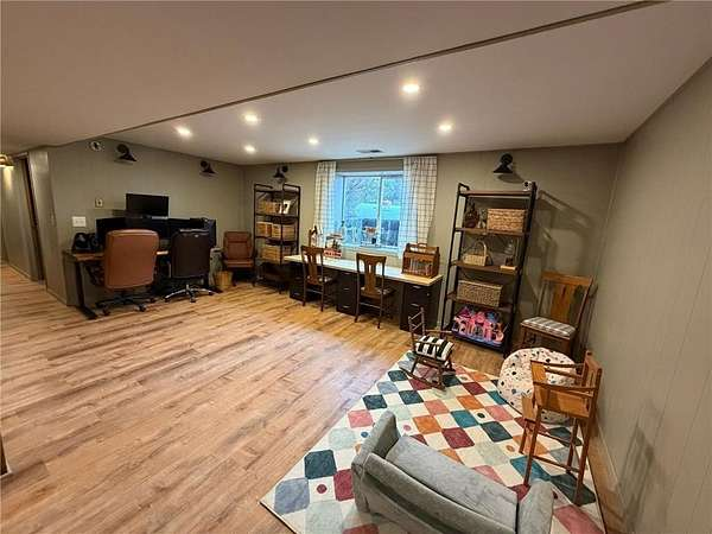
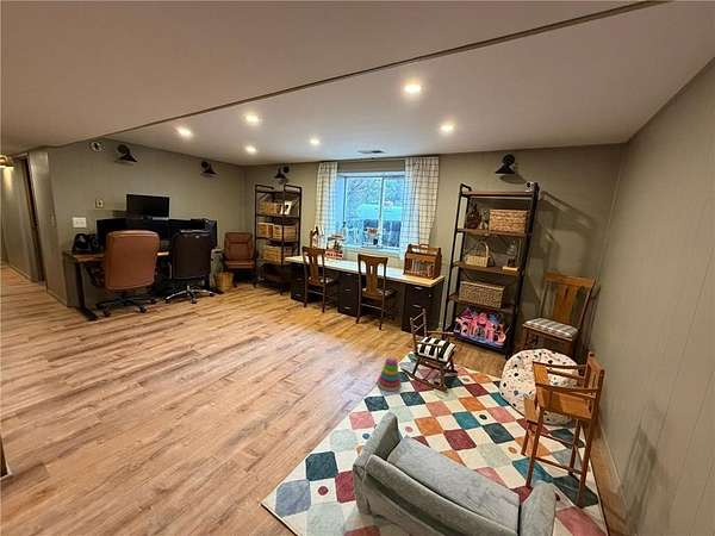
+ stacking toy (390, 370)
